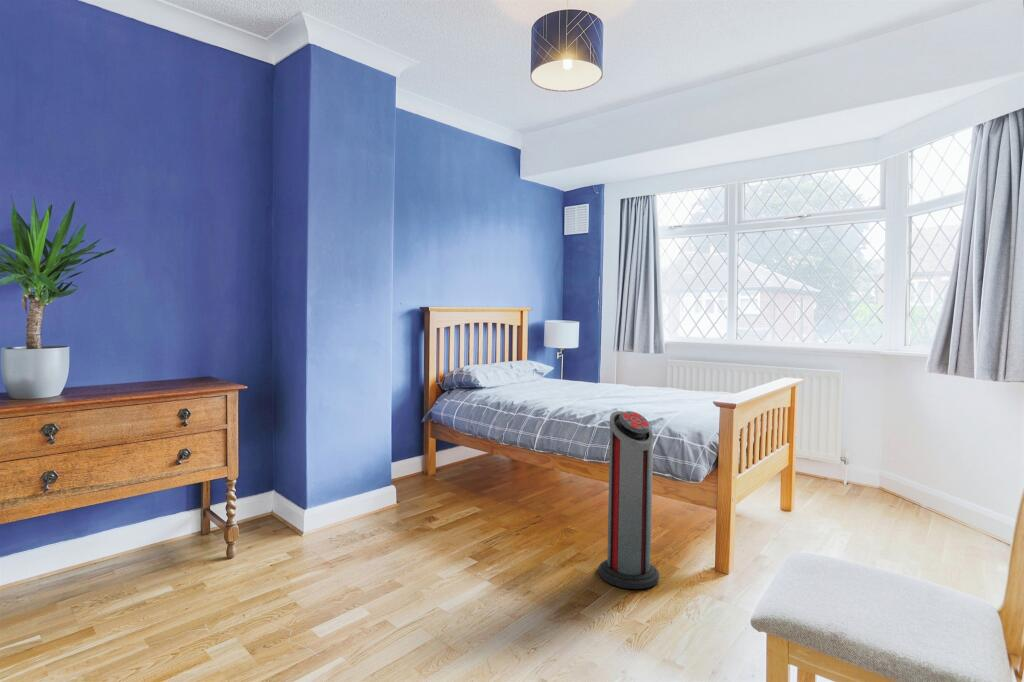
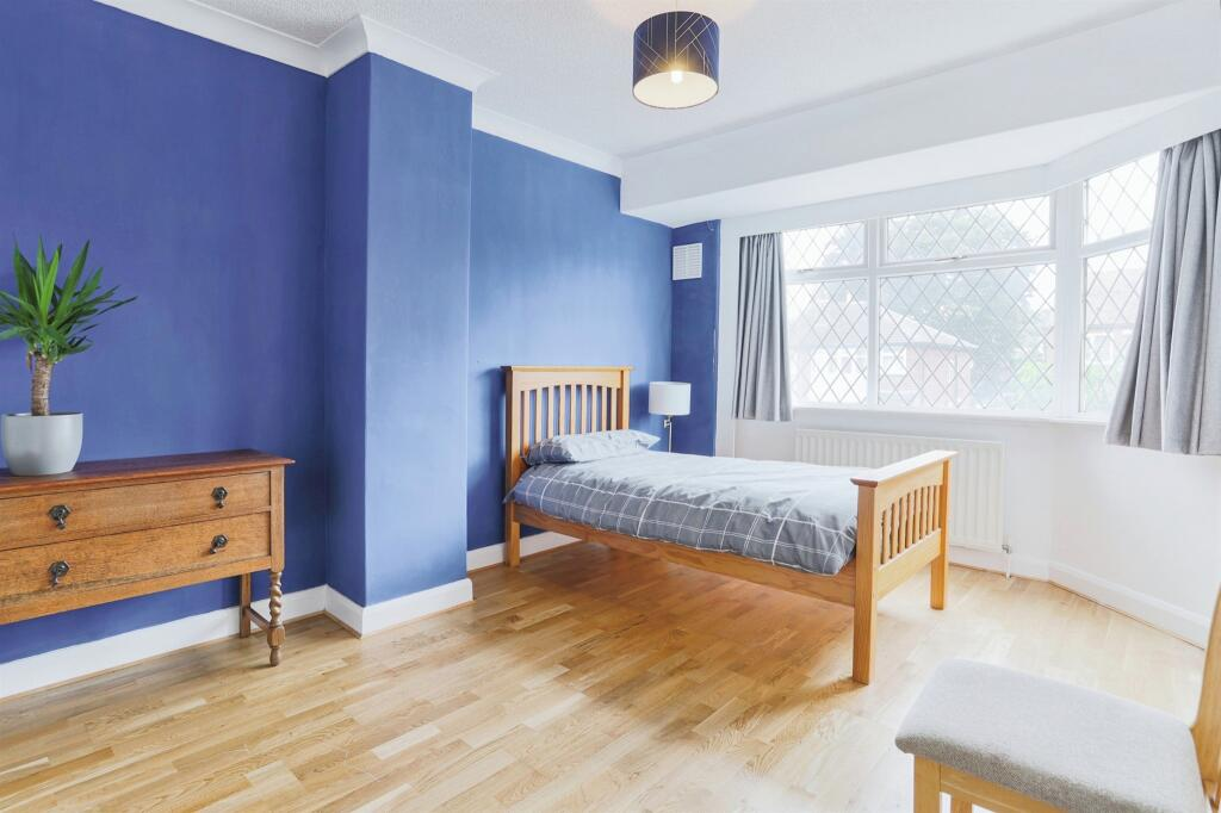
- air purifier (630, 493)
